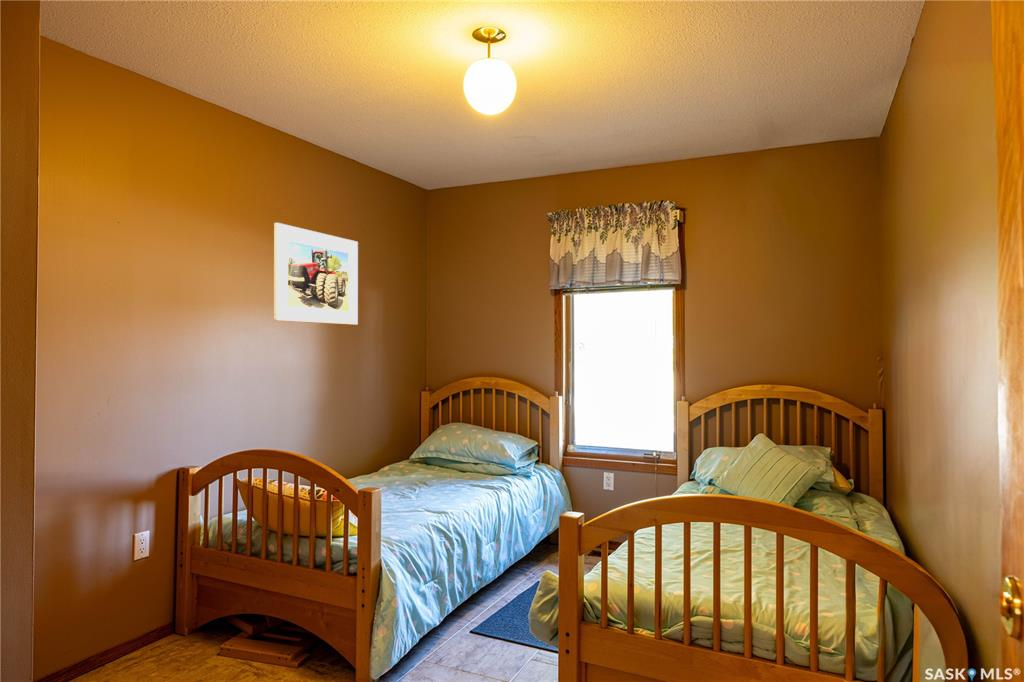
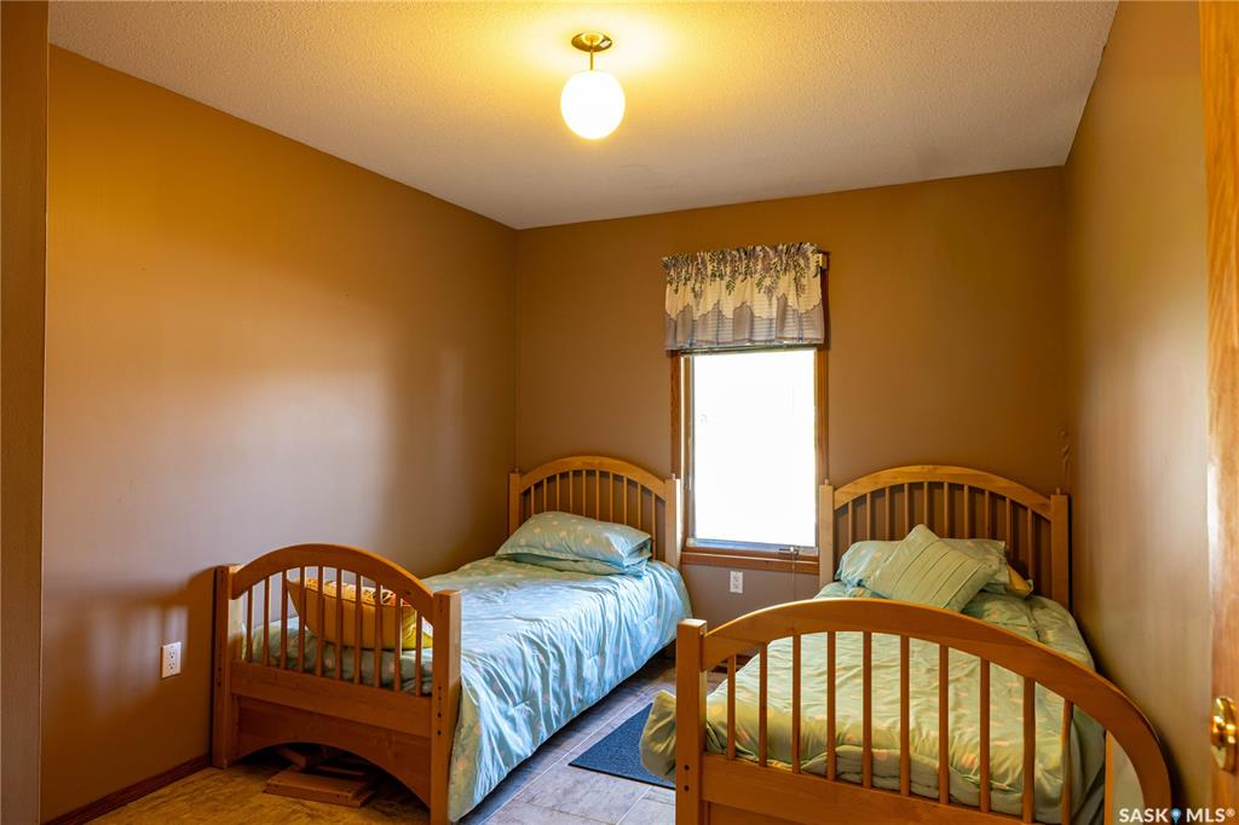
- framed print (319, 277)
